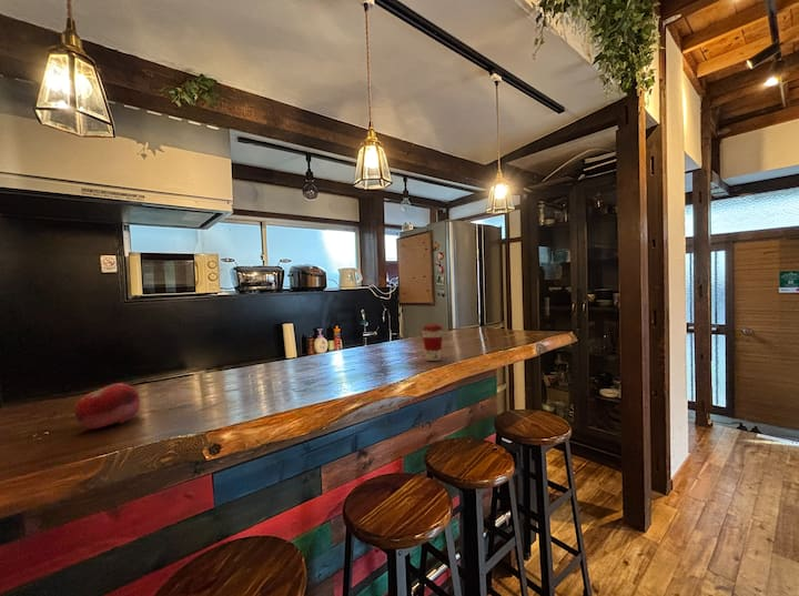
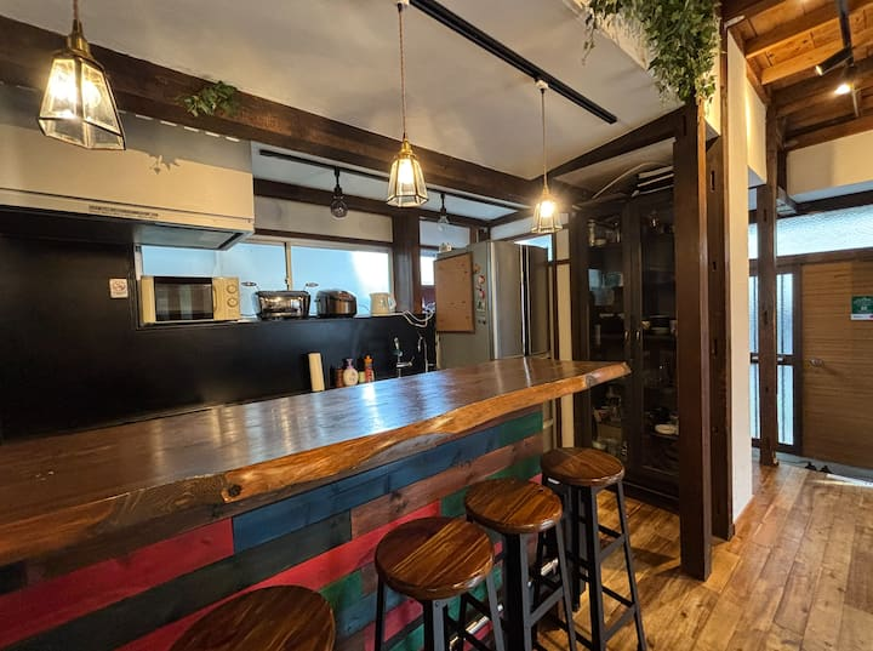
- coffee cup (432, 342)
- fruit (109, 404)
